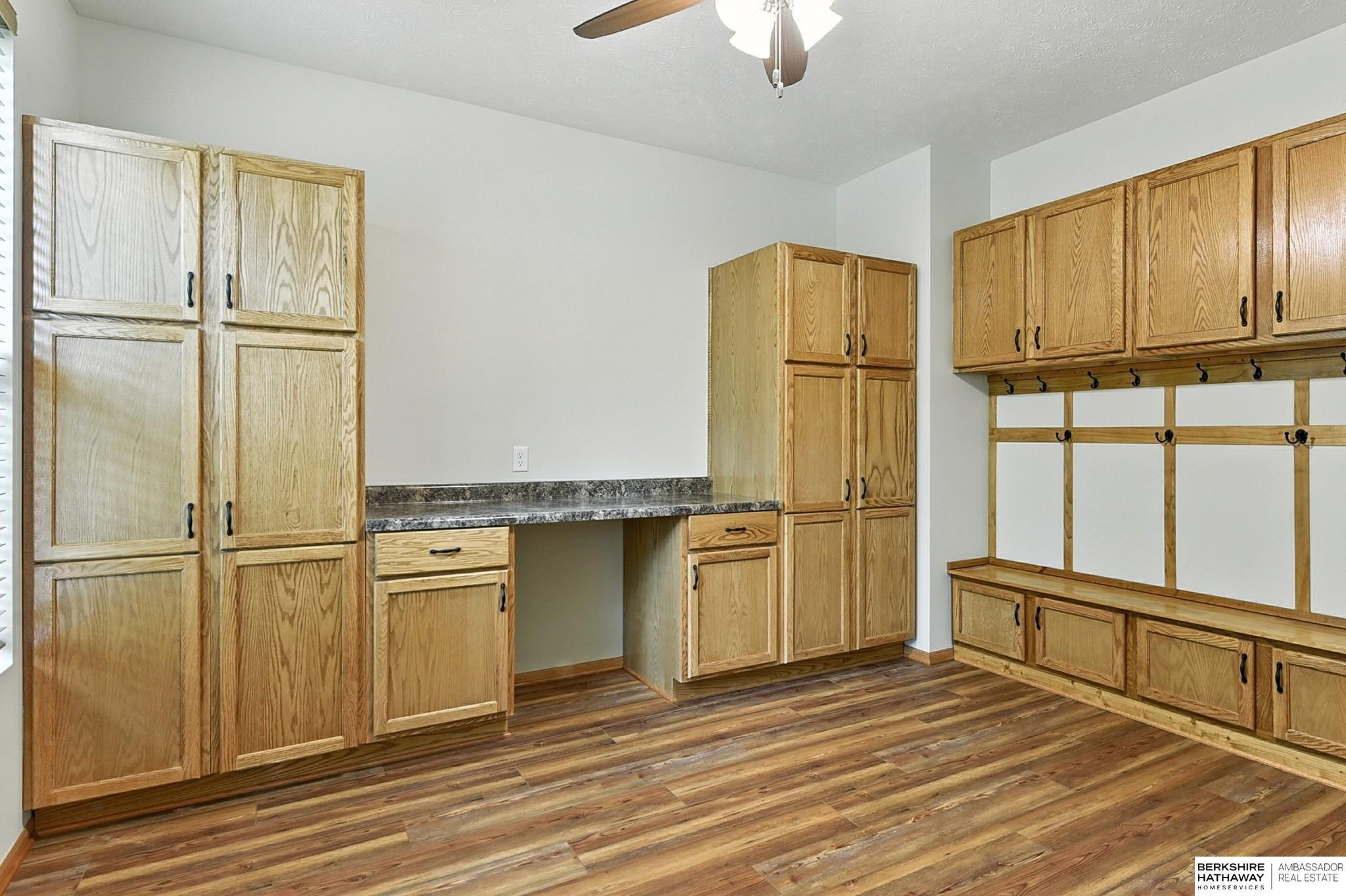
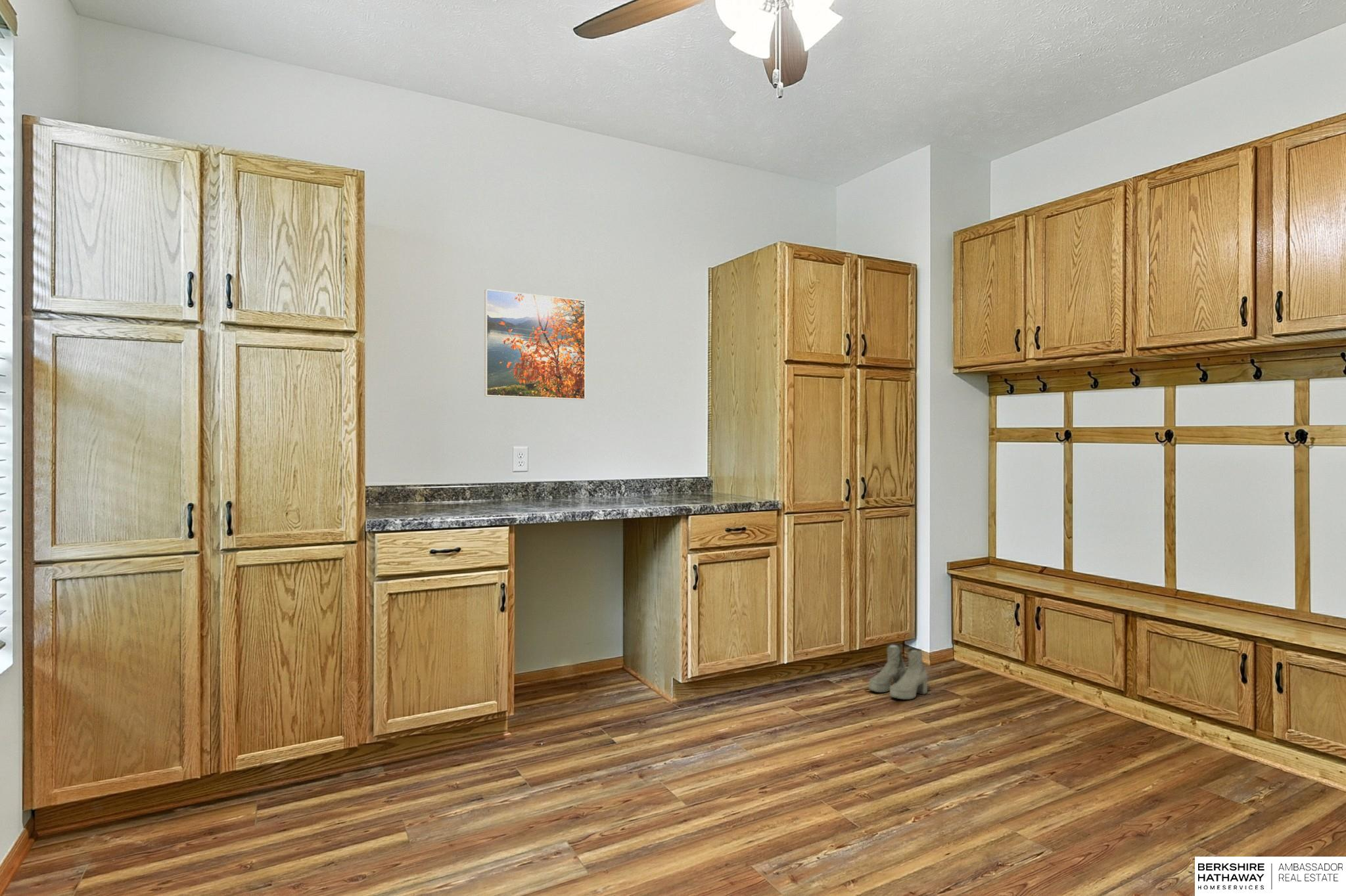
+ boots (898, 669)
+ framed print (536, 346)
